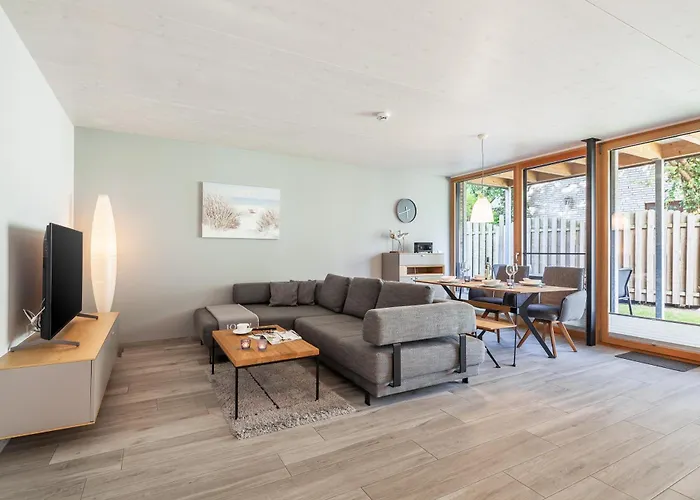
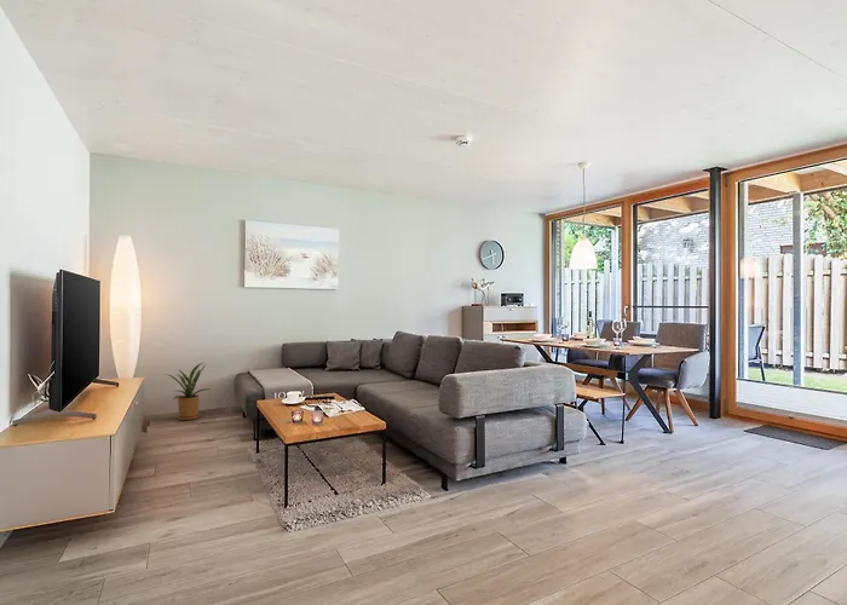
+ house plant (186, 390)
